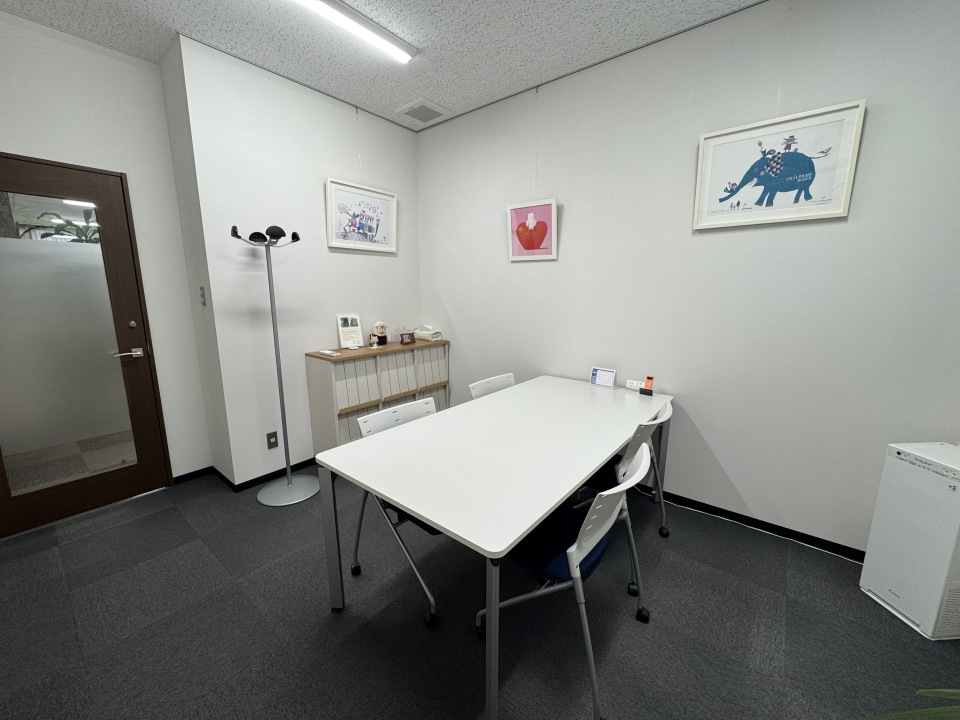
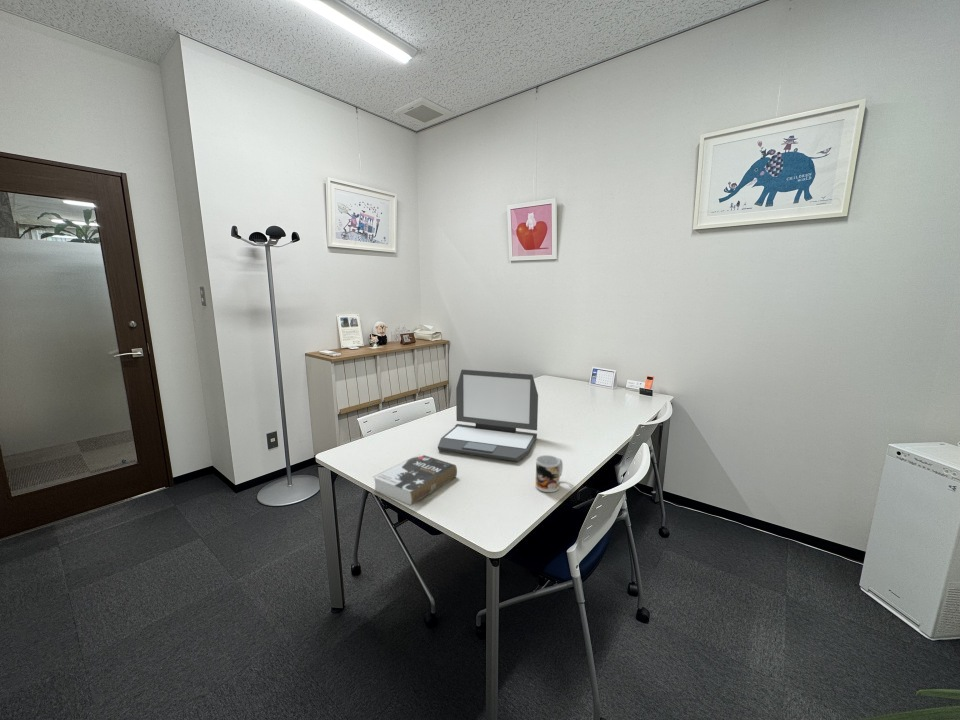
+ mug (550, 471)
+ laptop (486, 411)
+ book (416, 477)
